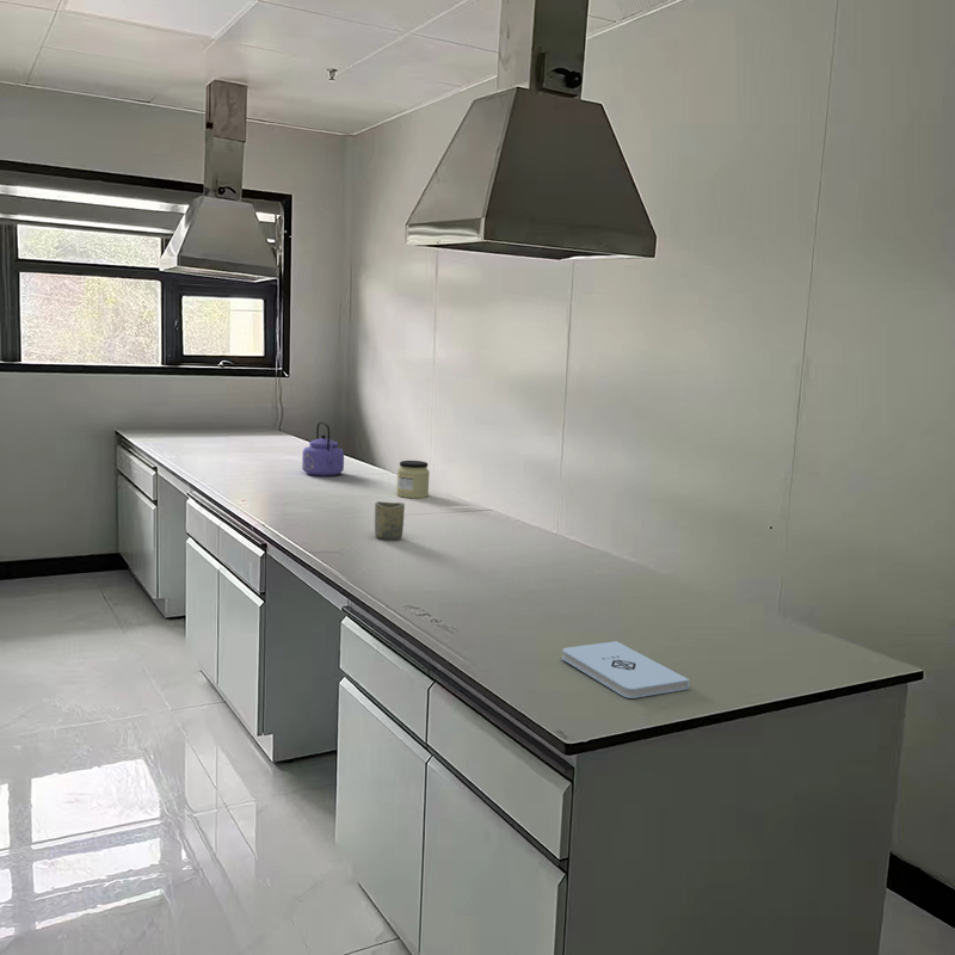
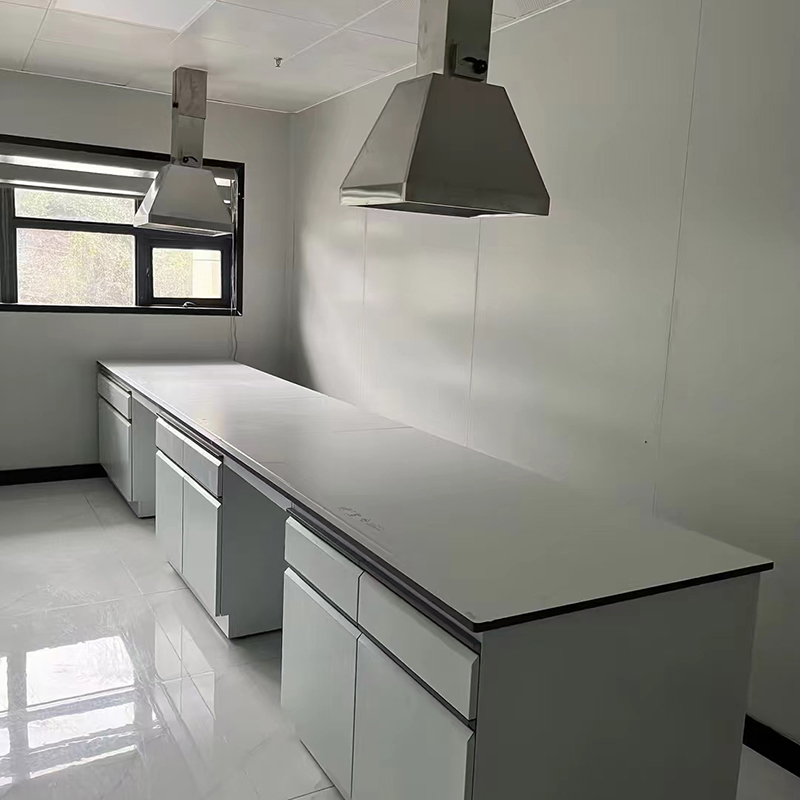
- jar (413, 479)
- notepad (621, 667)
- cup (389, 519)
- kettle (325, 449)
